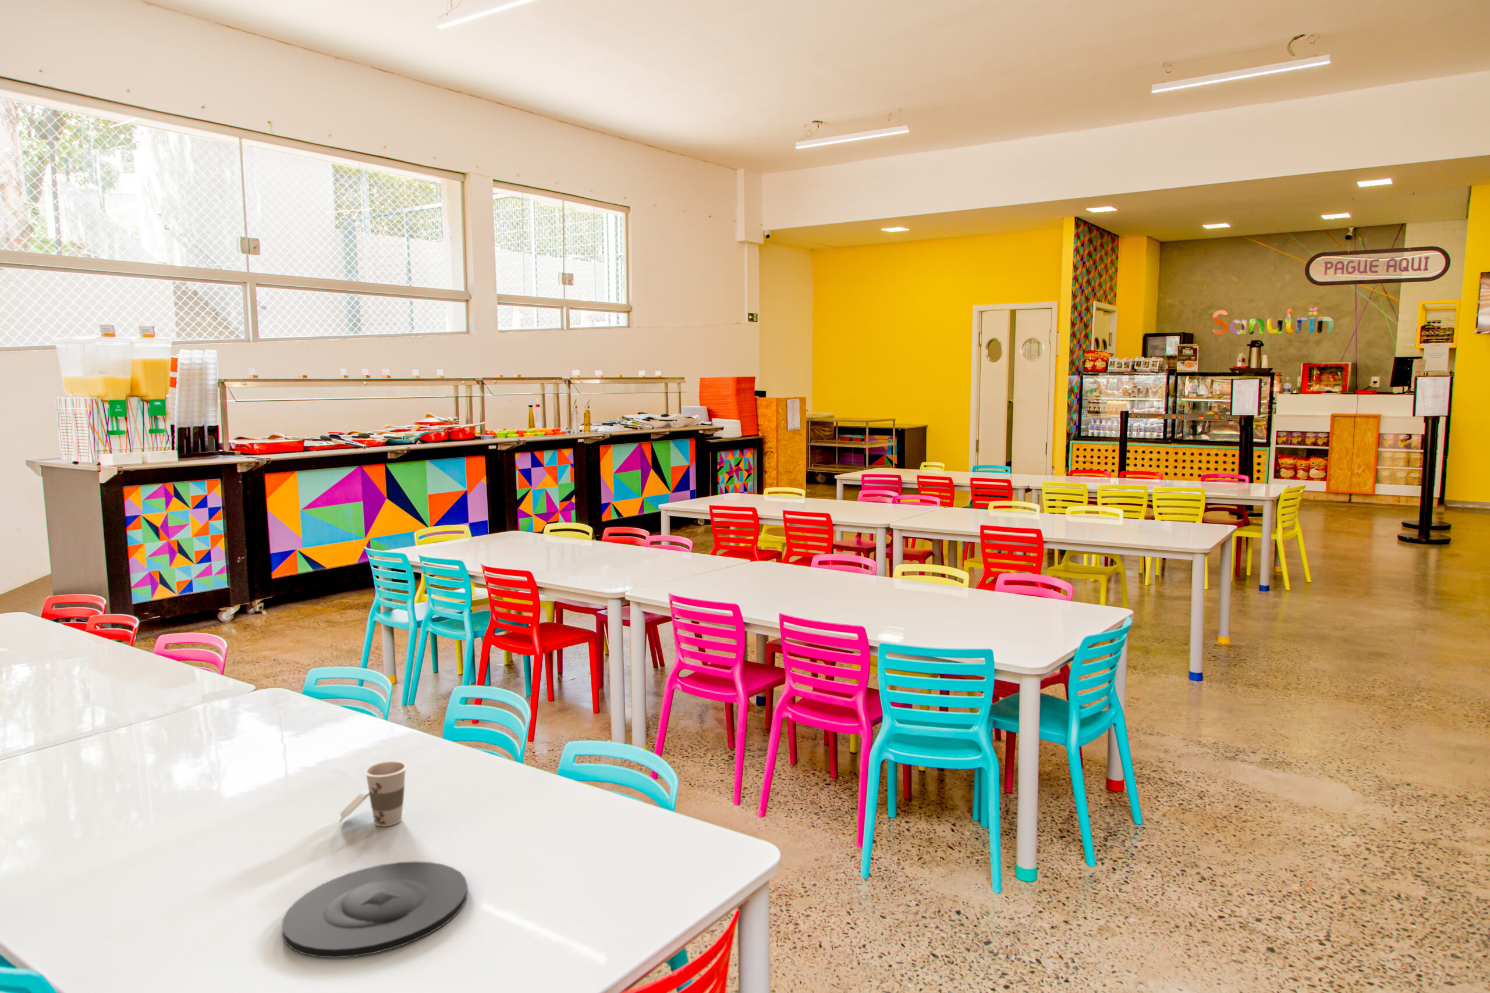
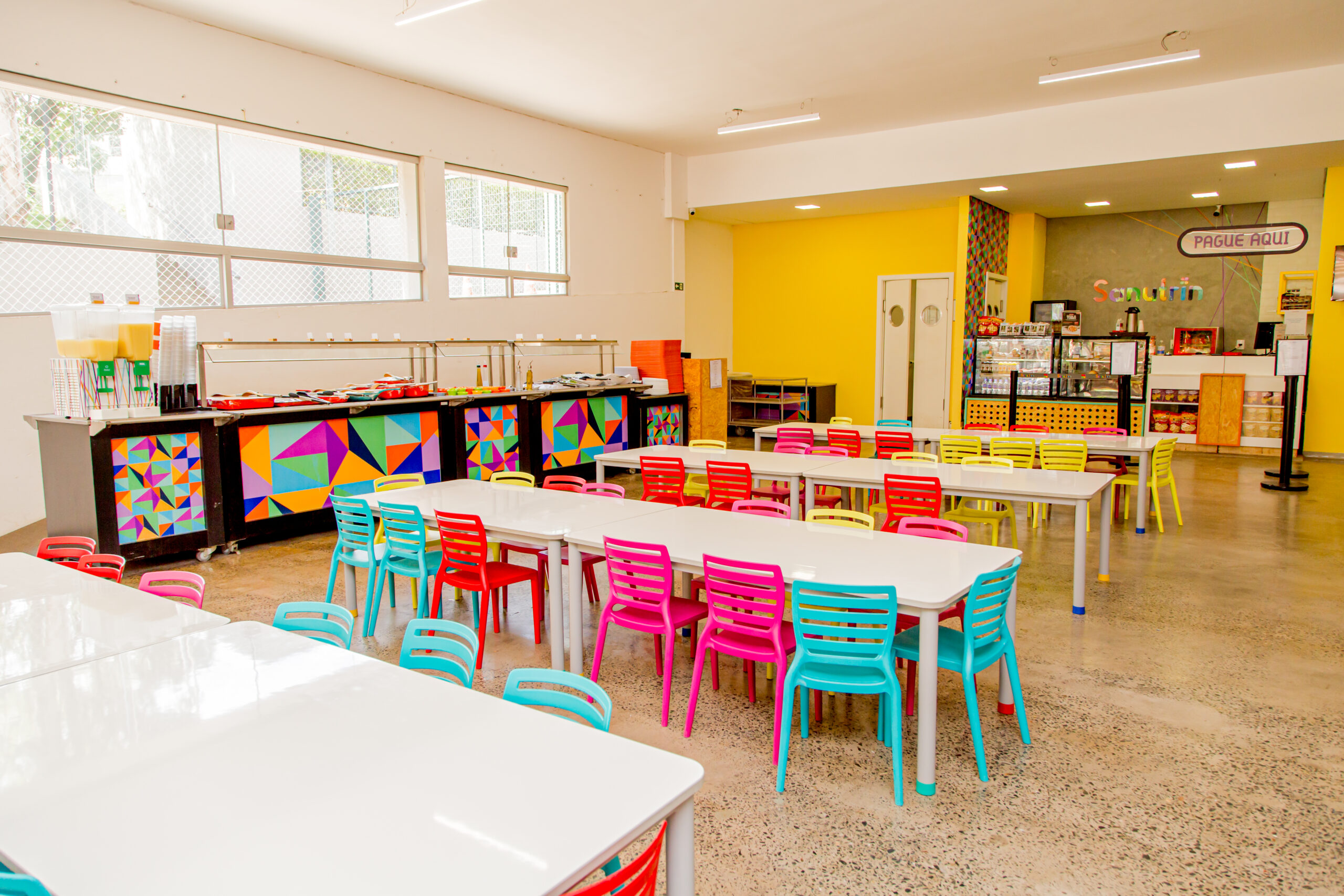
- cup (374, 794)
- plate (378, 900)
